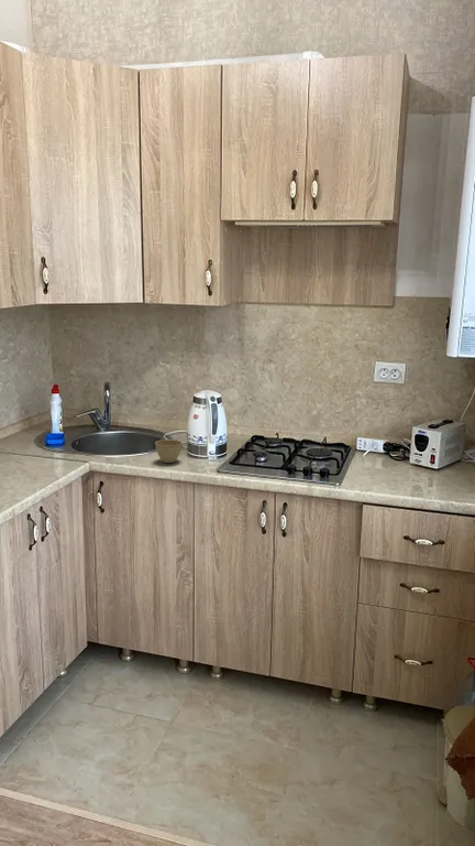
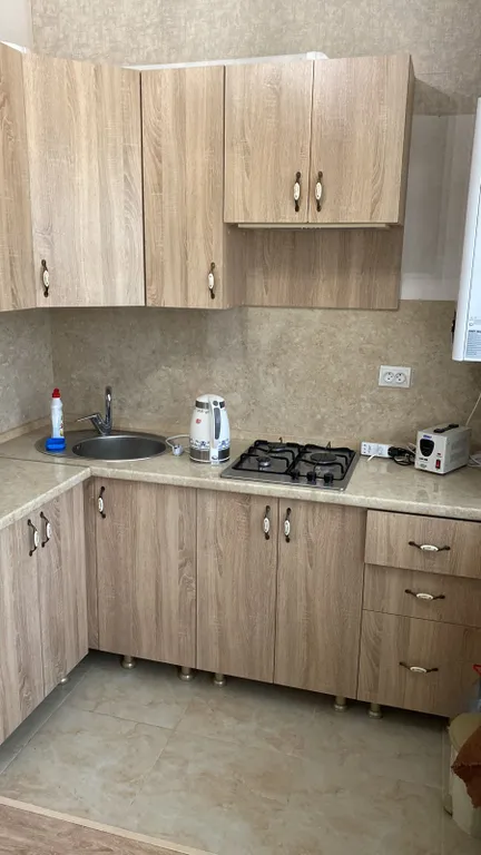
- flower pot (168, 452)
